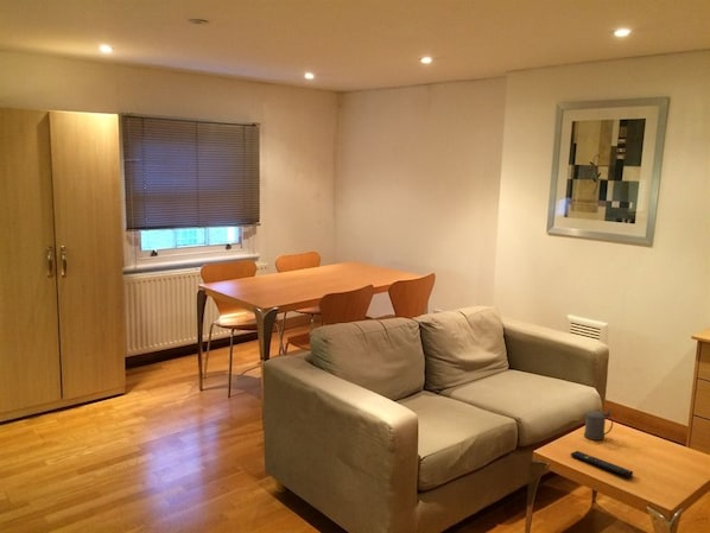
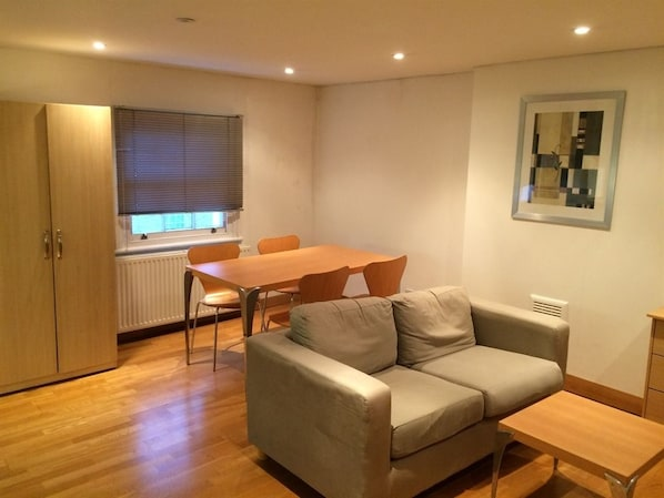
- beer stein (598, 423)
- remote control (601, 463)
